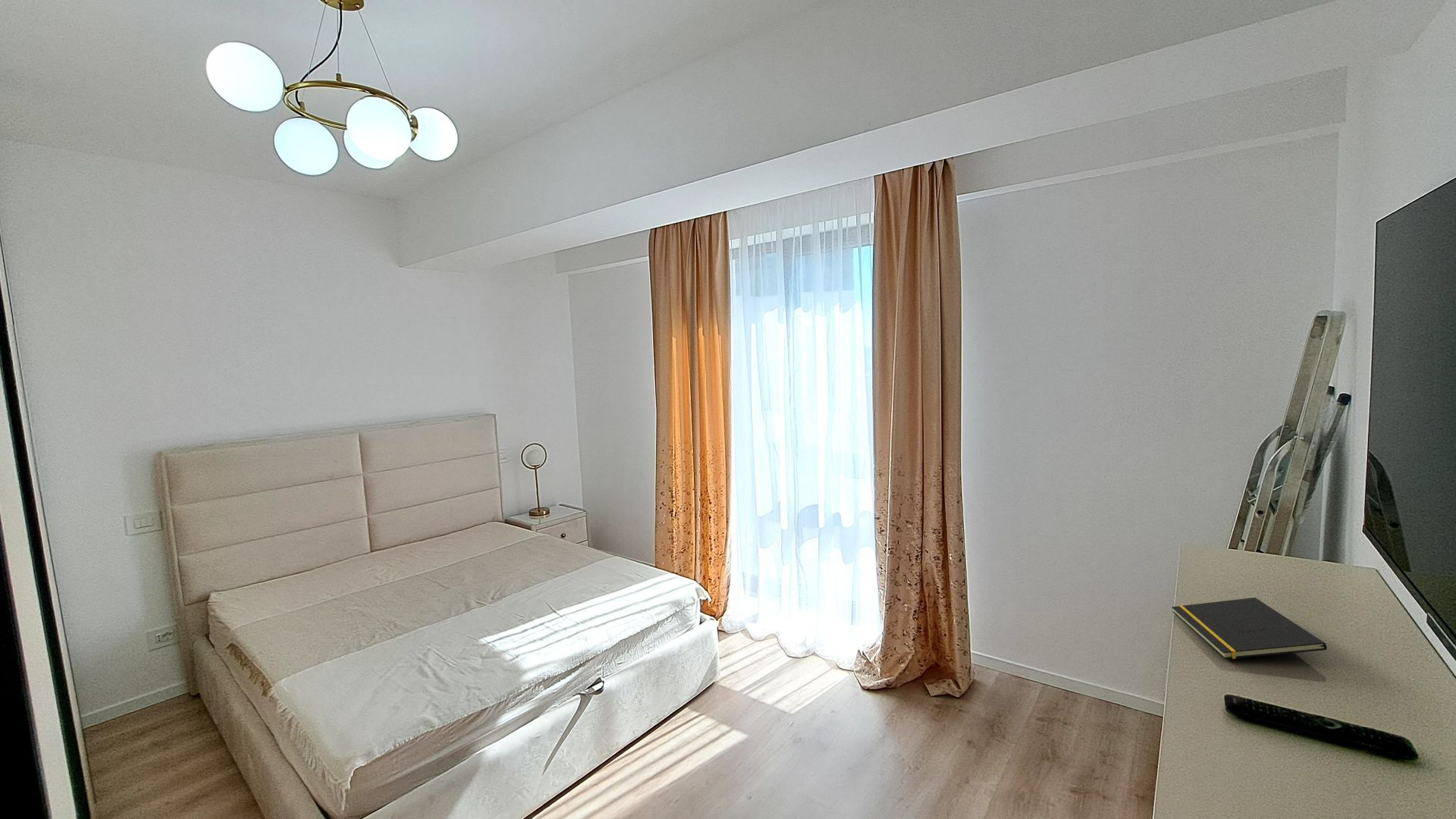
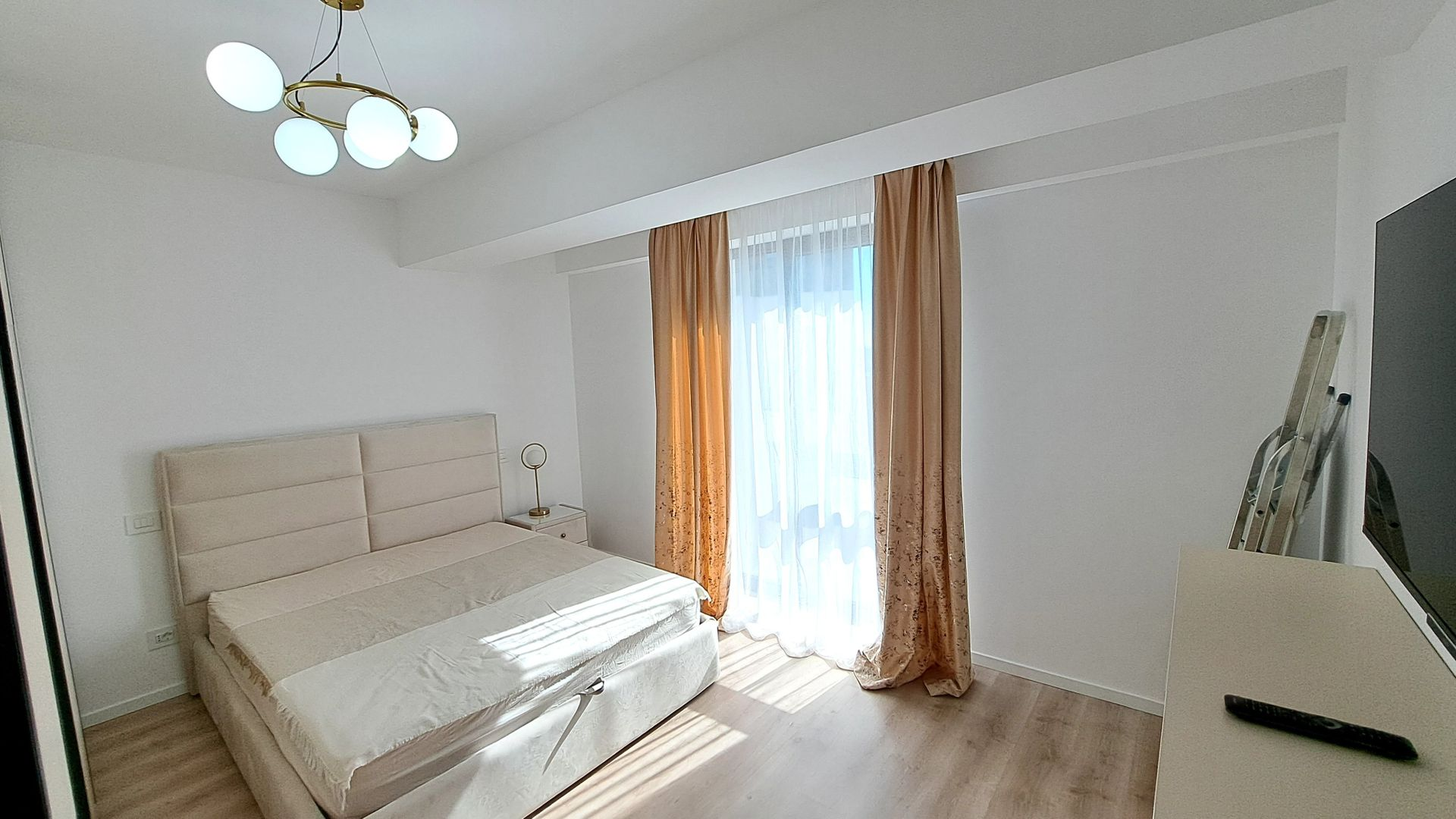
- notepad (1241, 626)
